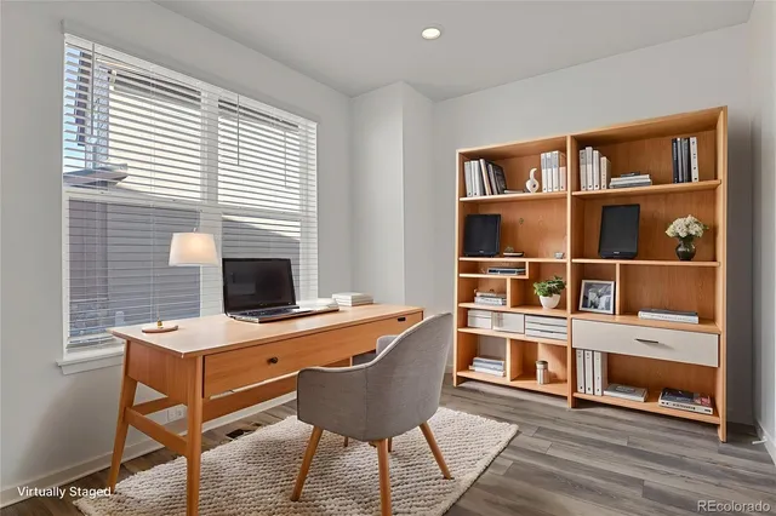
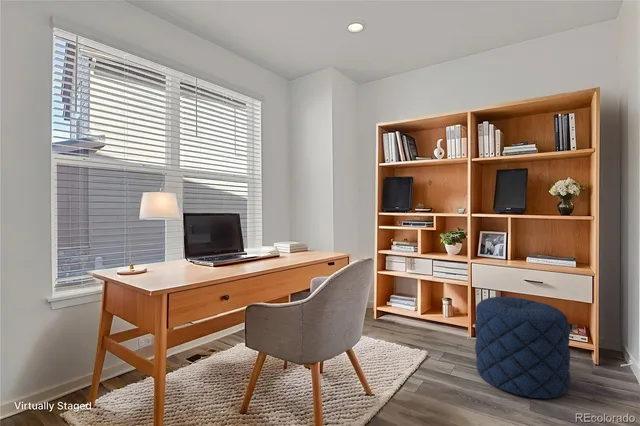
+ pouf (519, 340)
